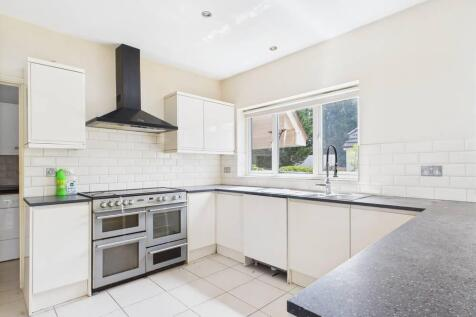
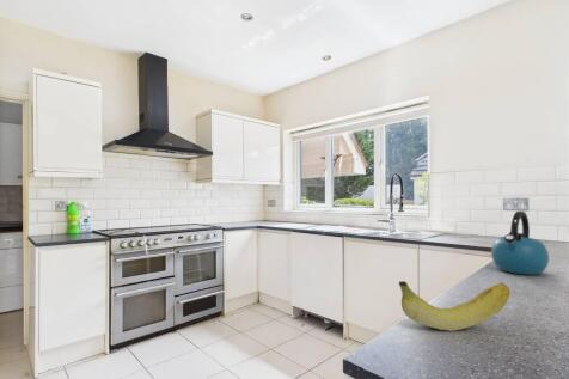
+ kettle (518, 240)
+ fruit (454, 306)
